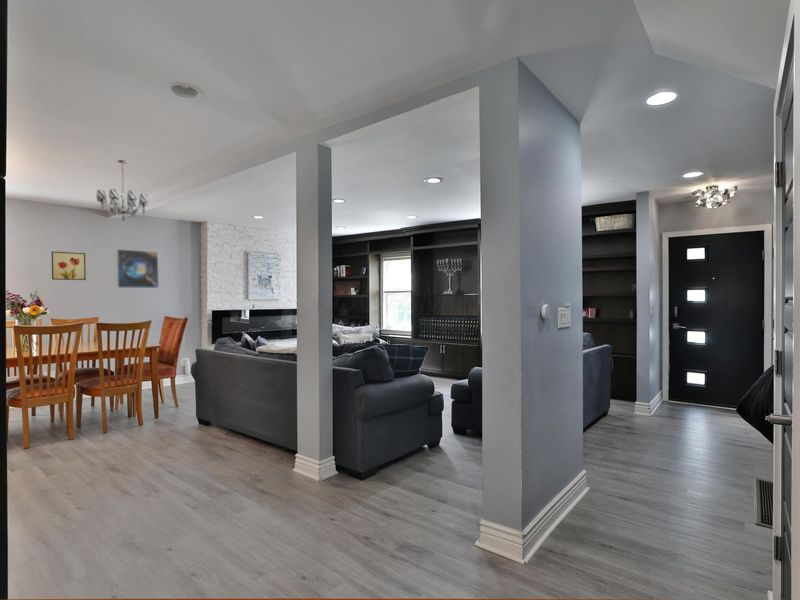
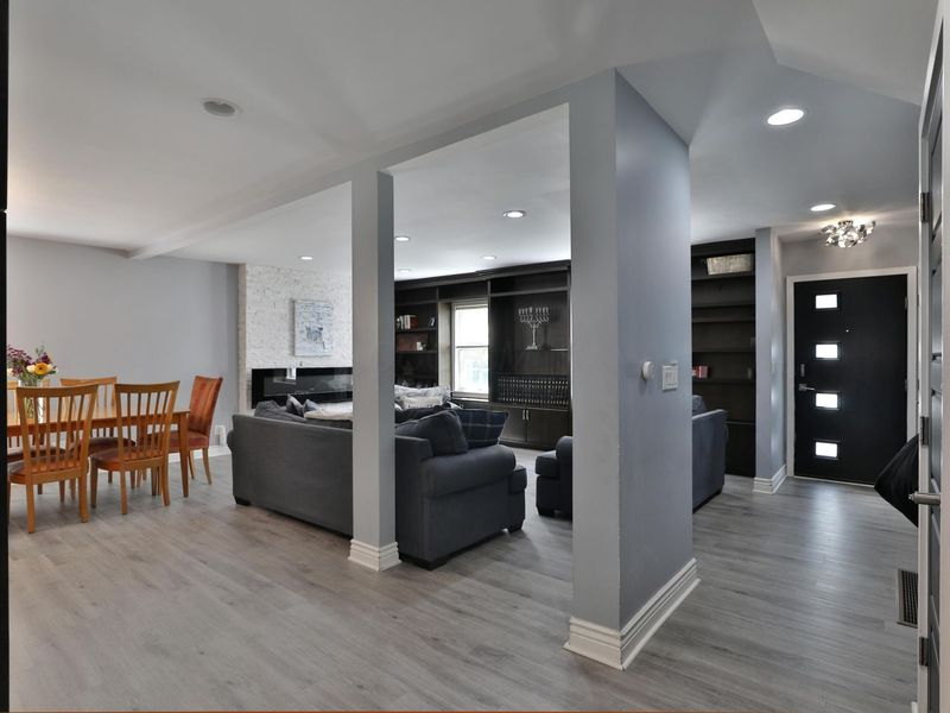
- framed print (138, 269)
- wall art (68, 266)
- chandelier (122, 190)
